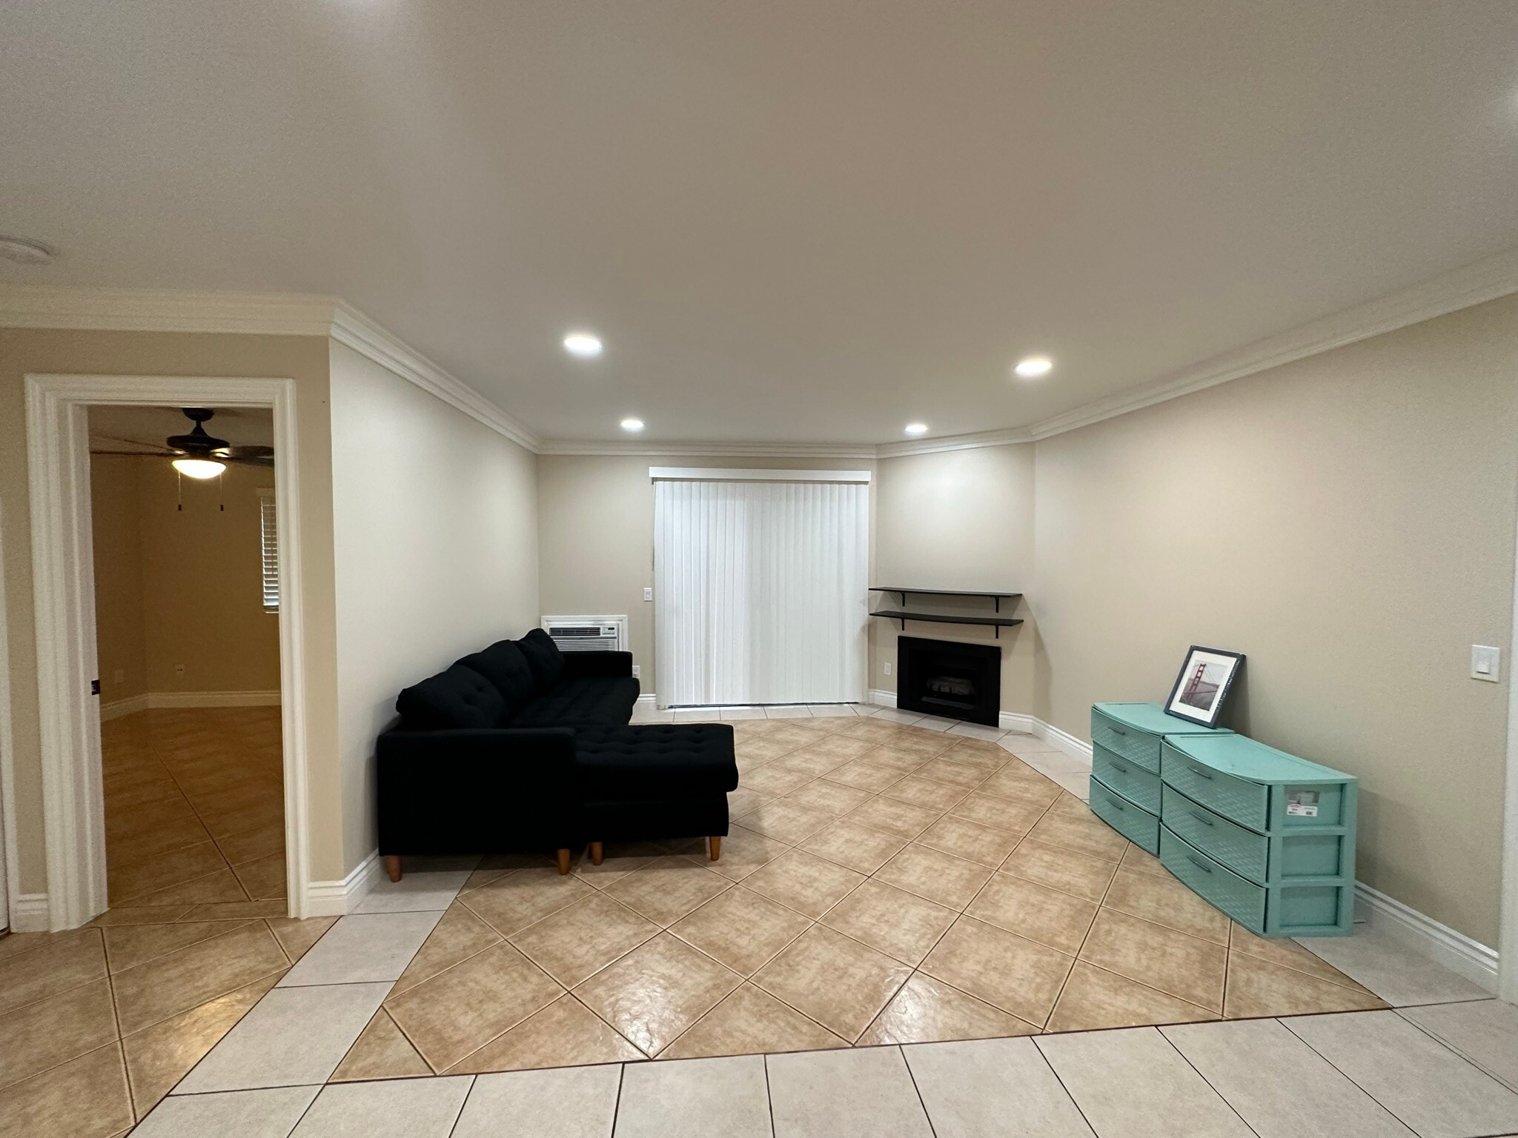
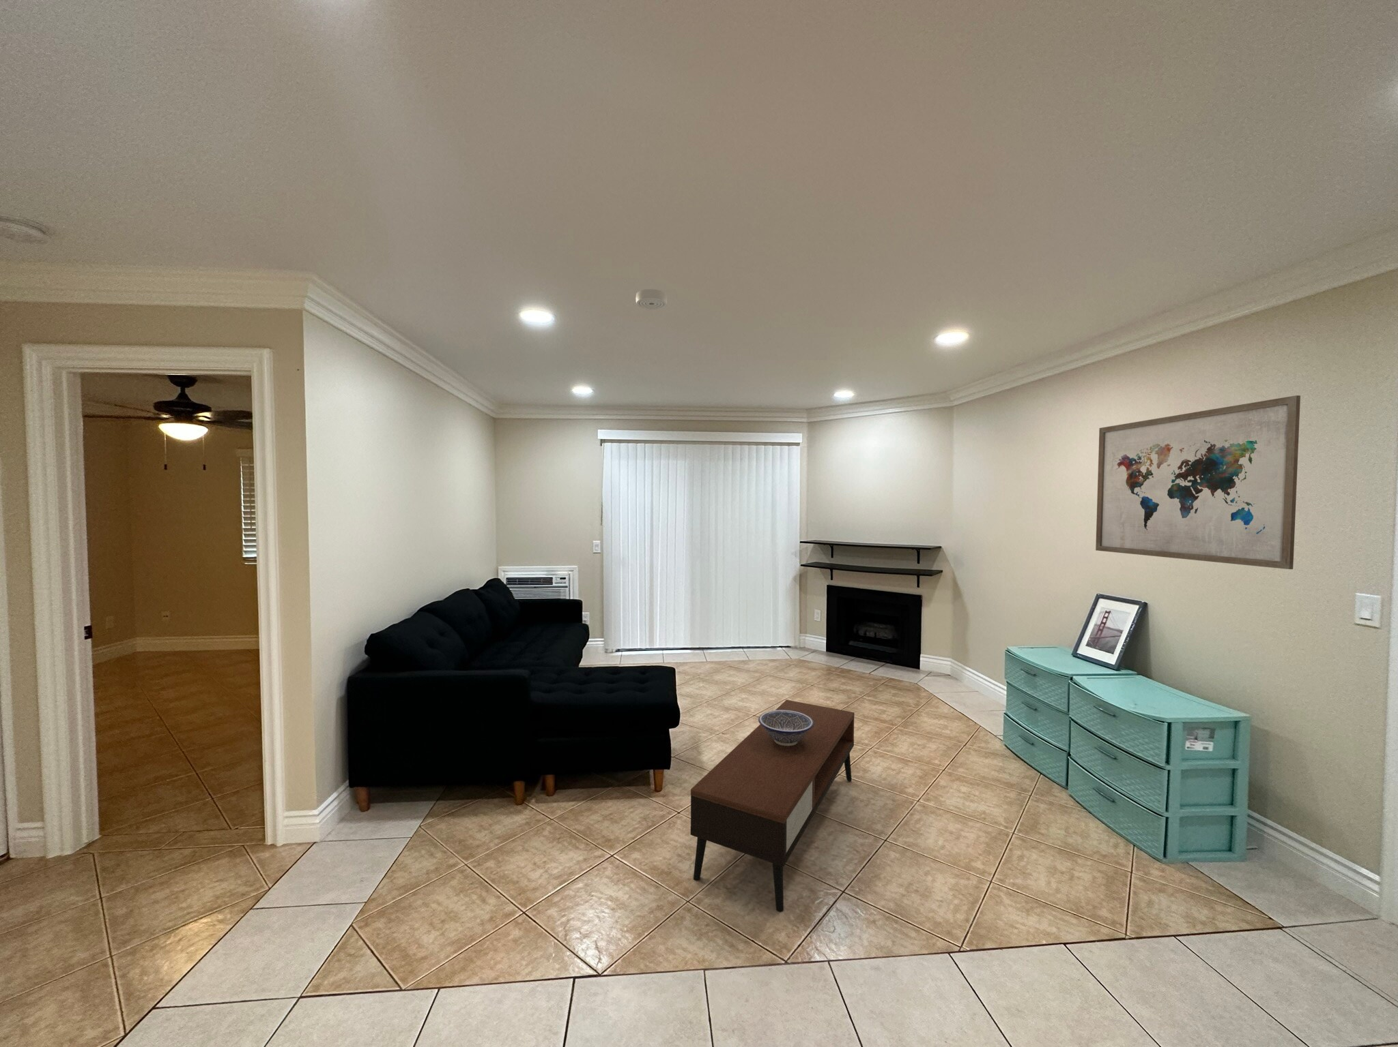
+ coffee table (785, 783)
+ decorative bowl (786, 730)
+ smoke detector (652, 299)
+ wall art (1180, 487)
